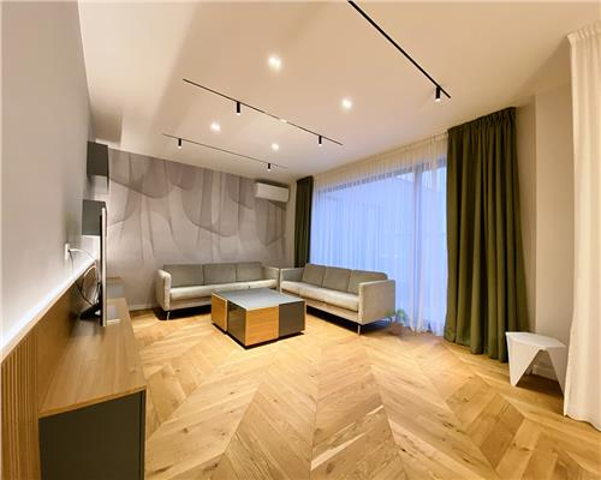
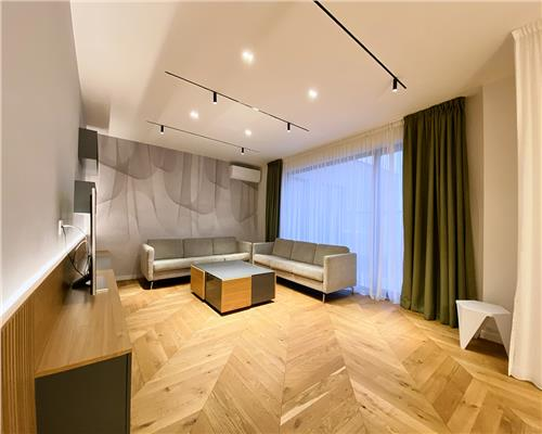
- potted plant (399, 320)
